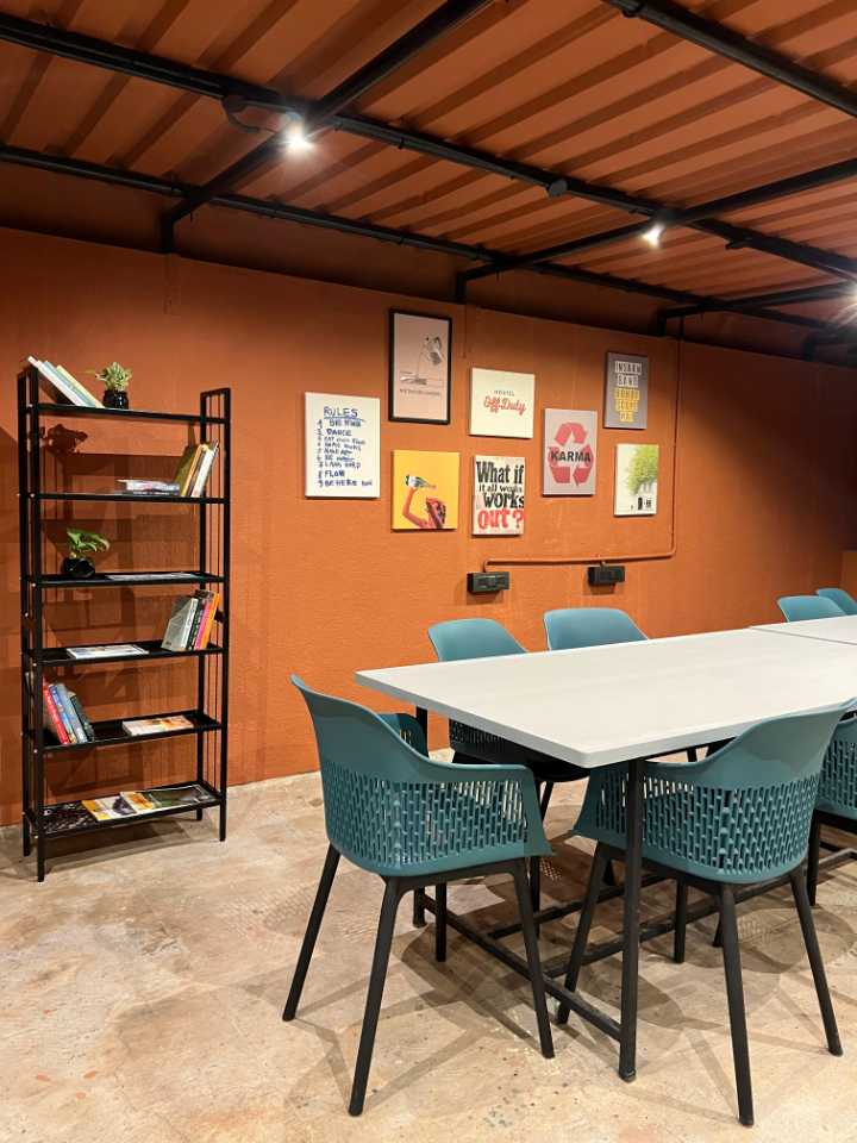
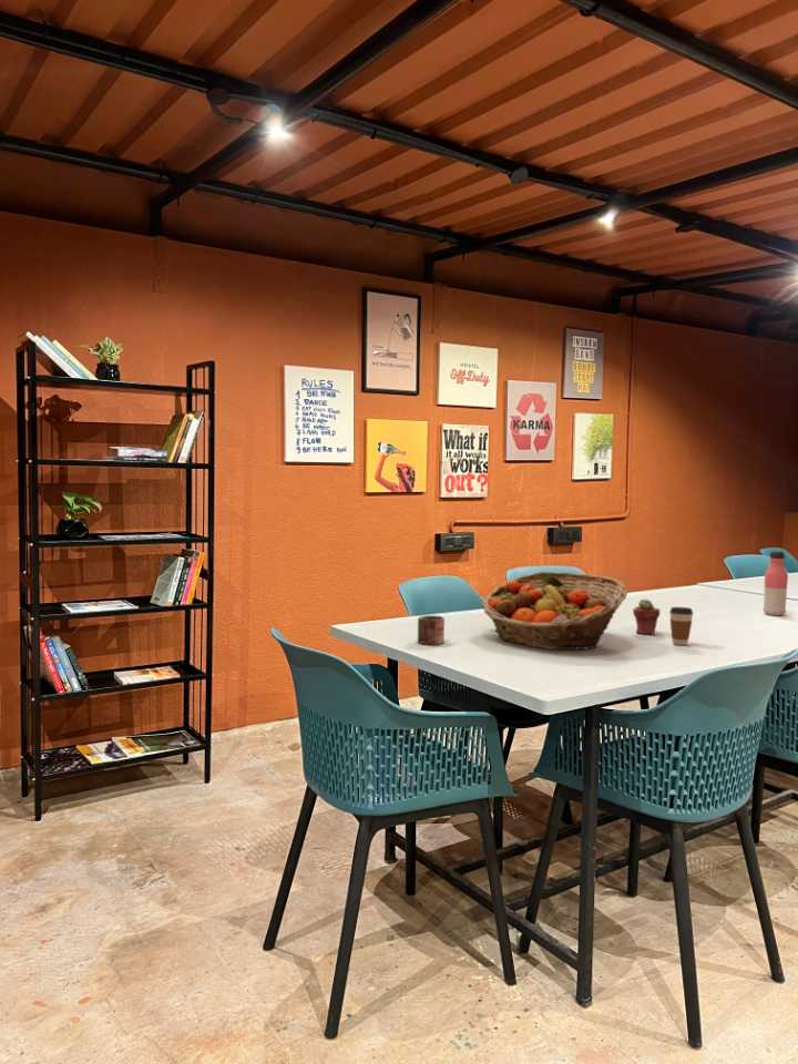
+ fruit basket (552, 608)
+ water bottle (775, 583)
+ mug (433, 628)
+ coffee cup (681, 625)
+ potted succulent (646, 615)
